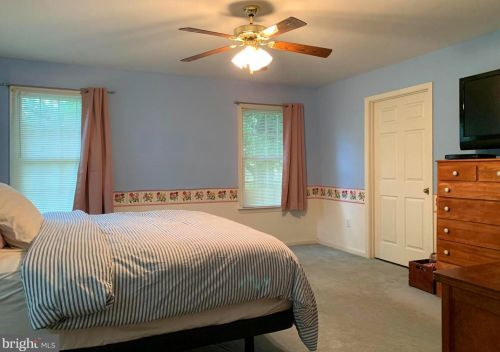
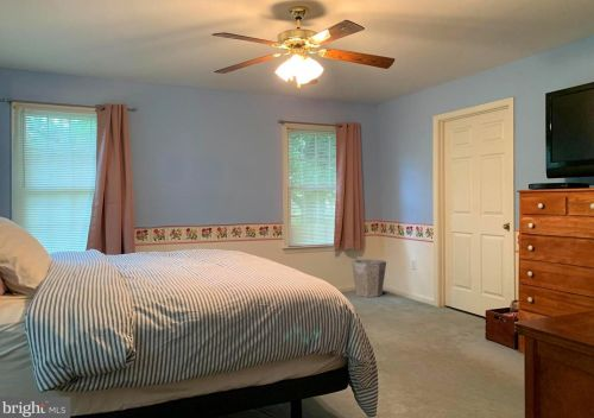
+ waste bin (368, 278)
